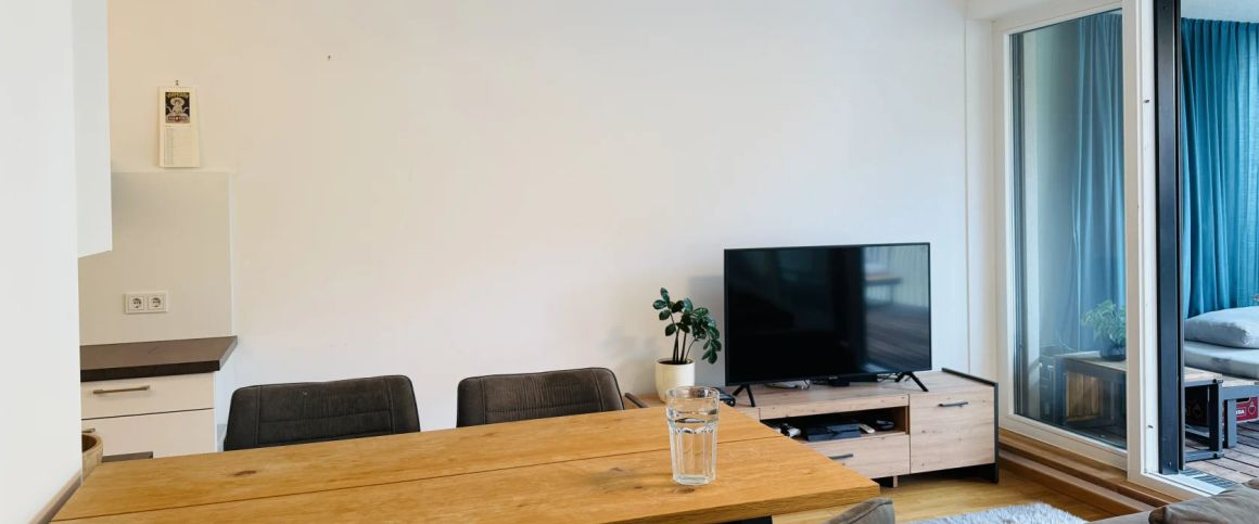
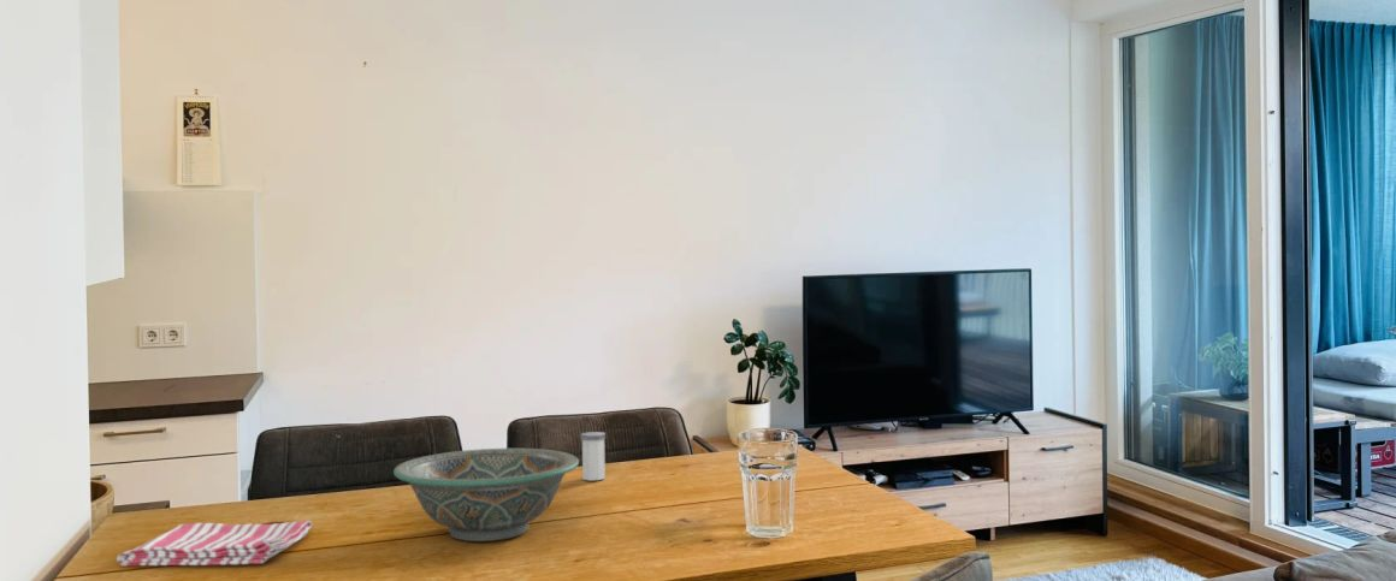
+ decorative bowl (487, 497)
+ salt shaker (593, 456)
+ dish towel (219, 539)
